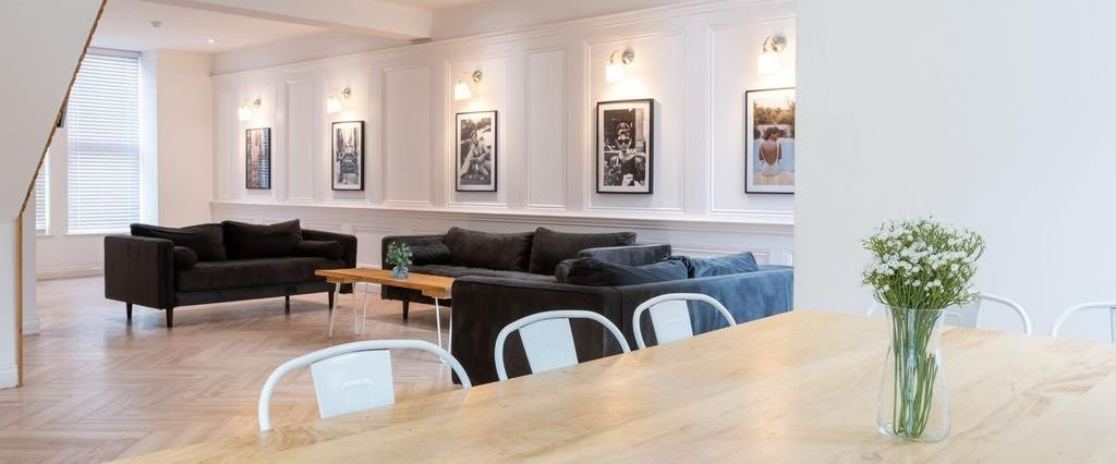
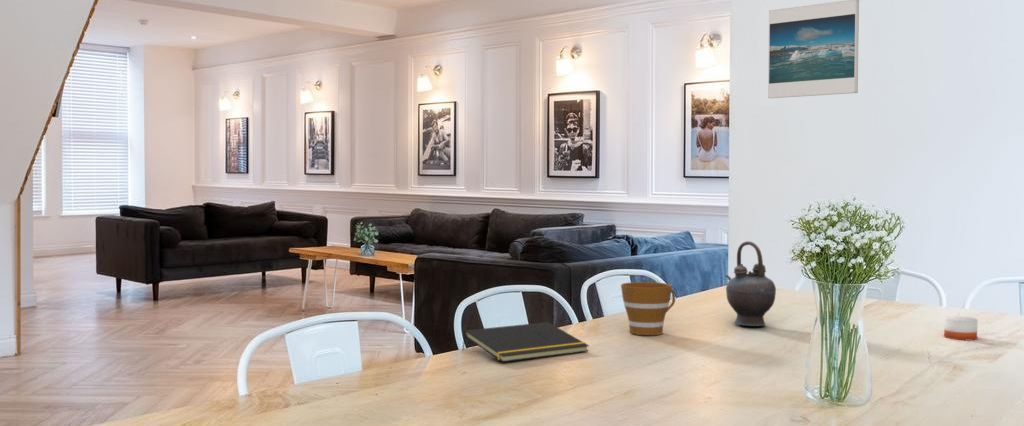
+ notepad (526, 340)
+ teapot (746, 282)
+ candle (960, 317)
+ cup (649, 308)
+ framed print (812, 50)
